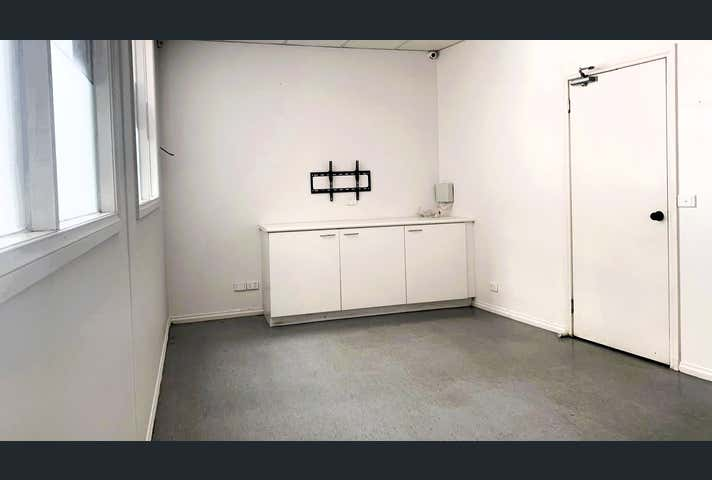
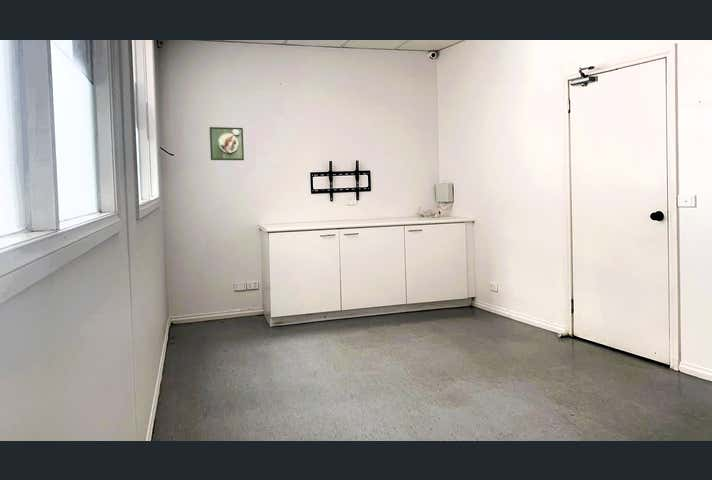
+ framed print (226, 143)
